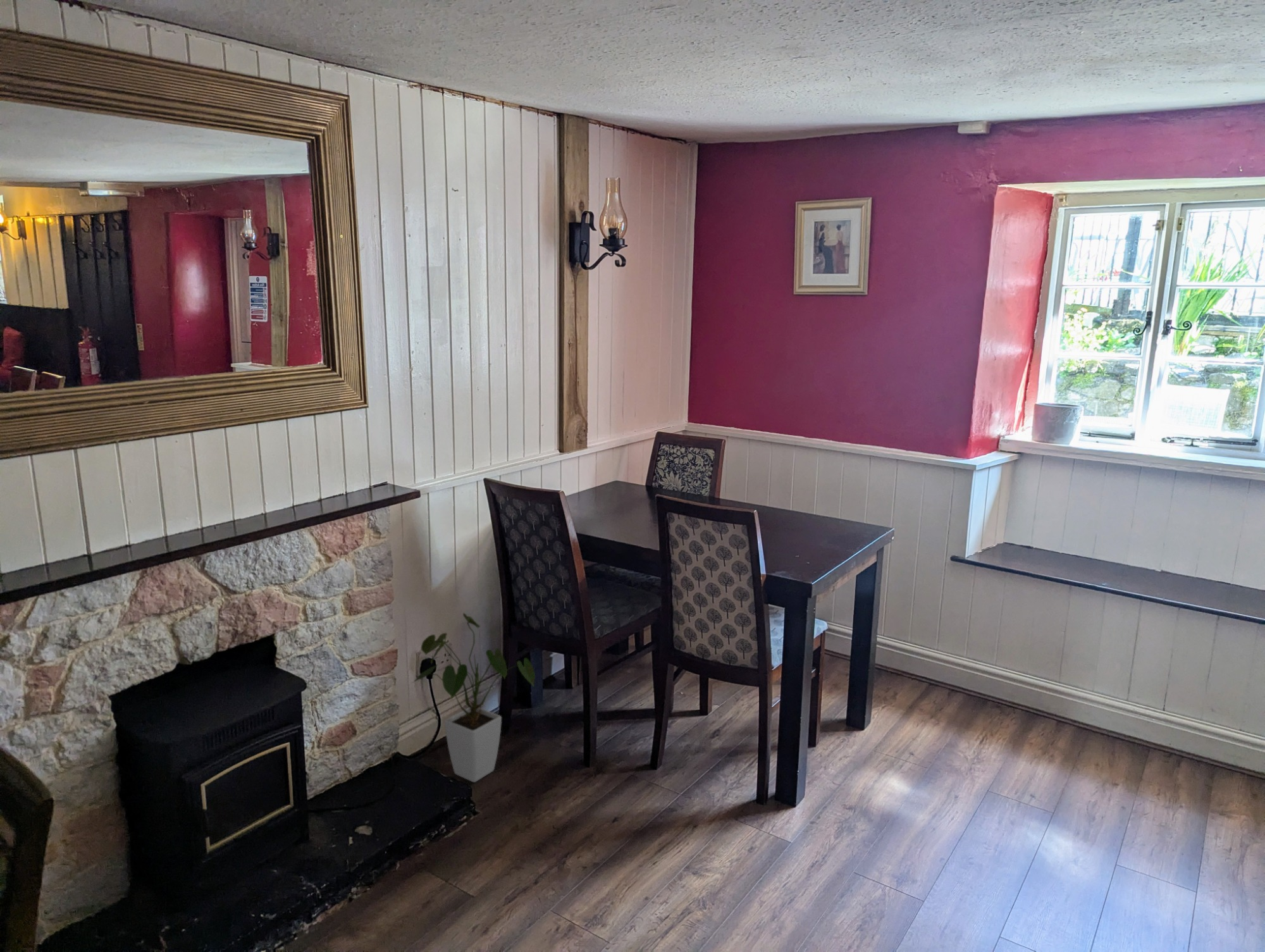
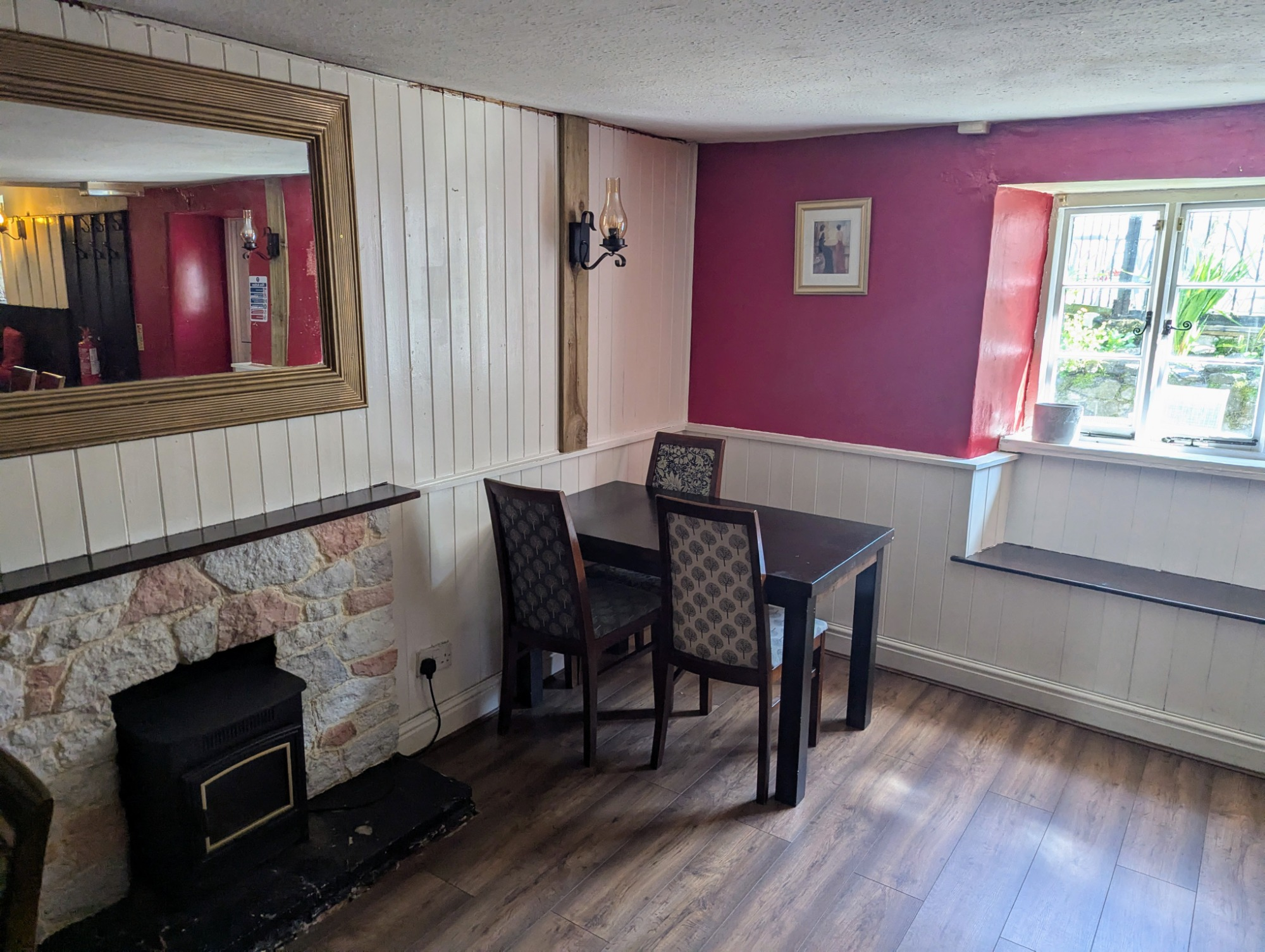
- house plant (482, 700)
